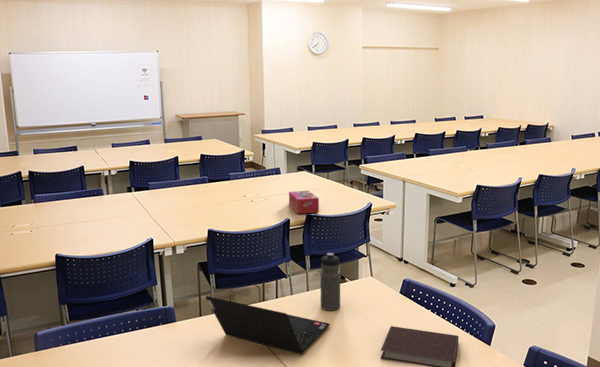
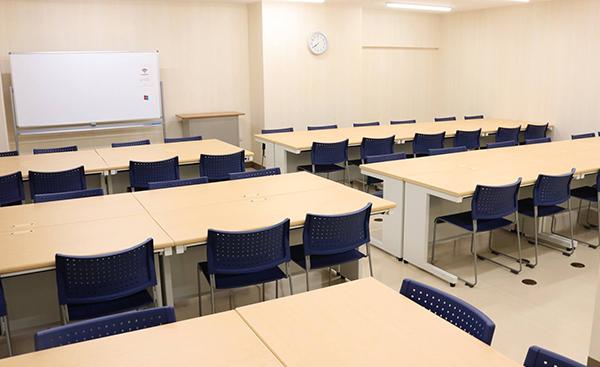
- notebook (420, 346)
- water bottle (330, 280)
- laptop computer (270, 312)
- tissue box (303, 201)
